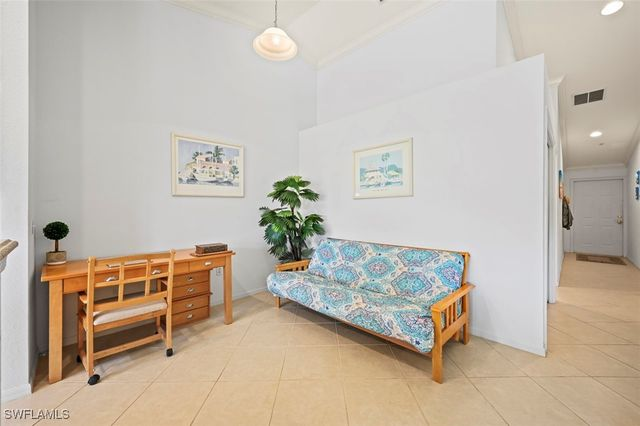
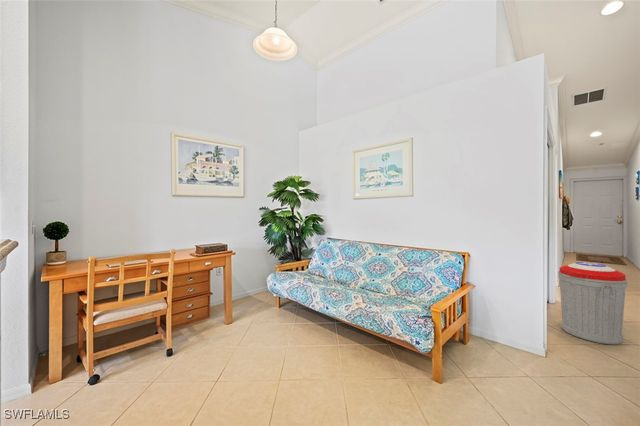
+ trash can (590, 298)
